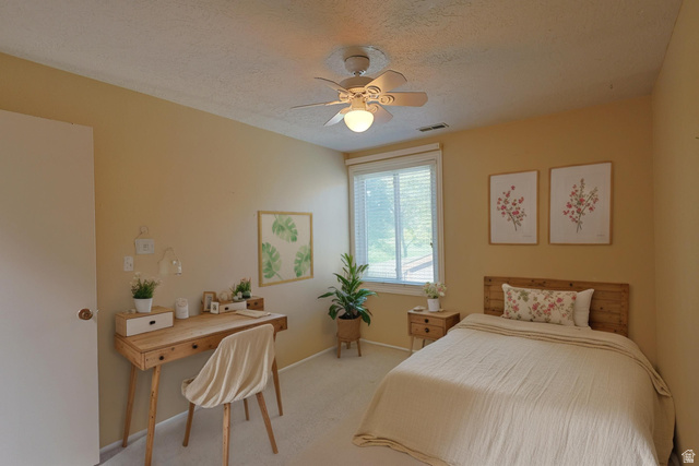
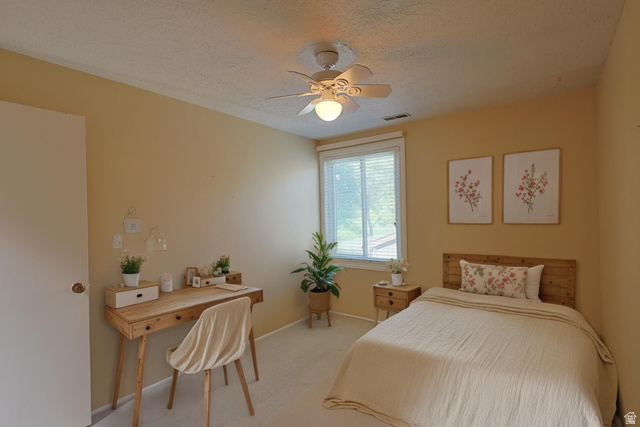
- wall art (287, 247)
